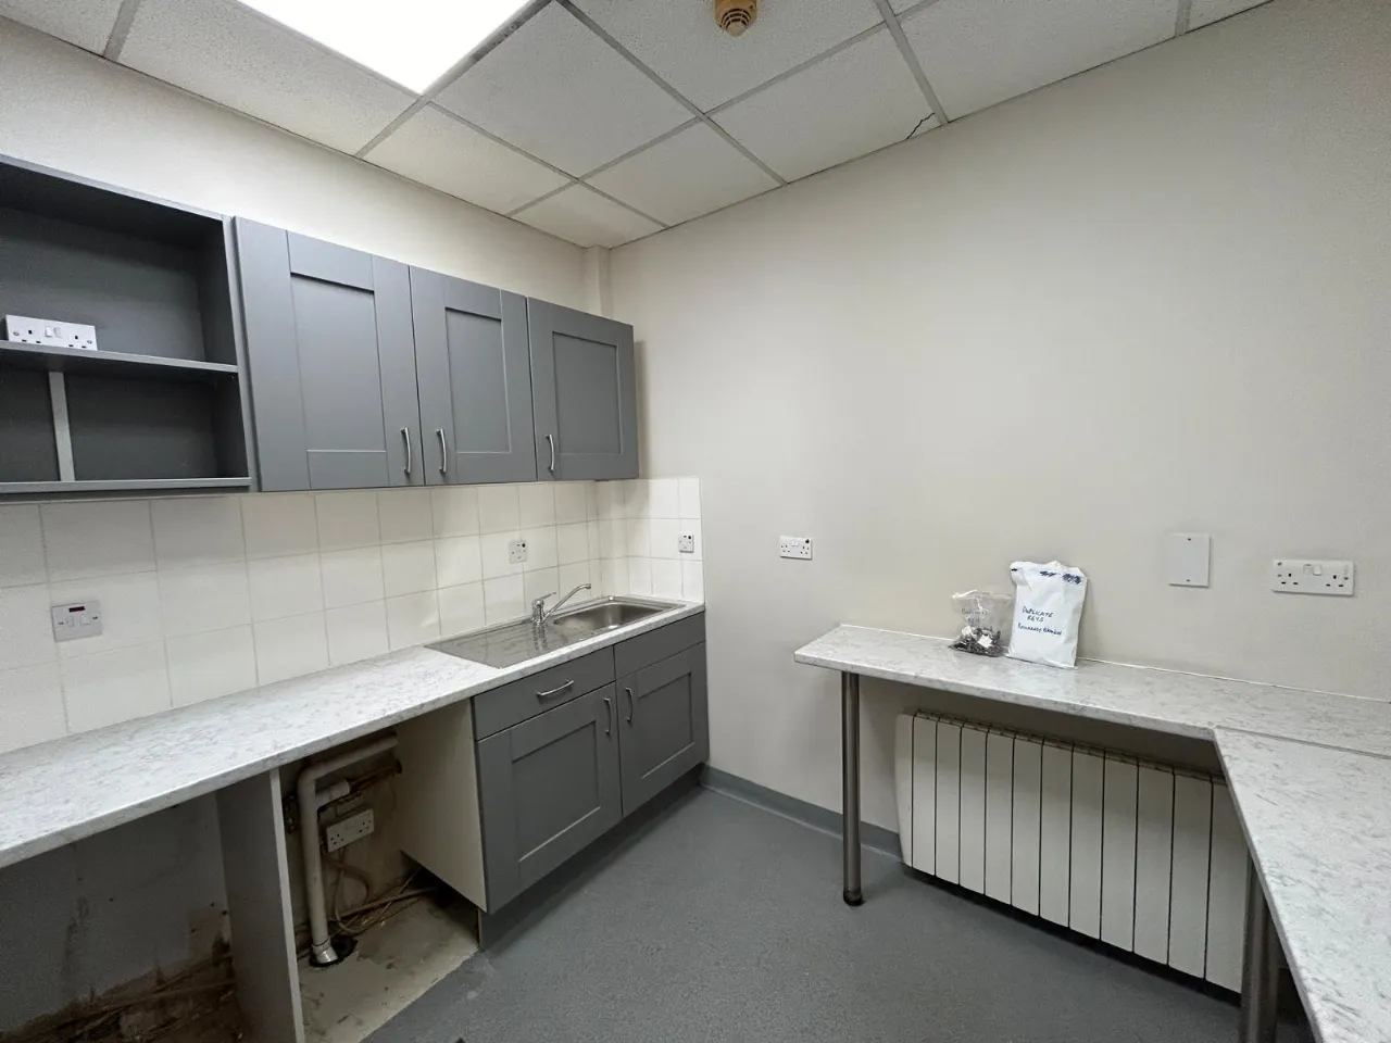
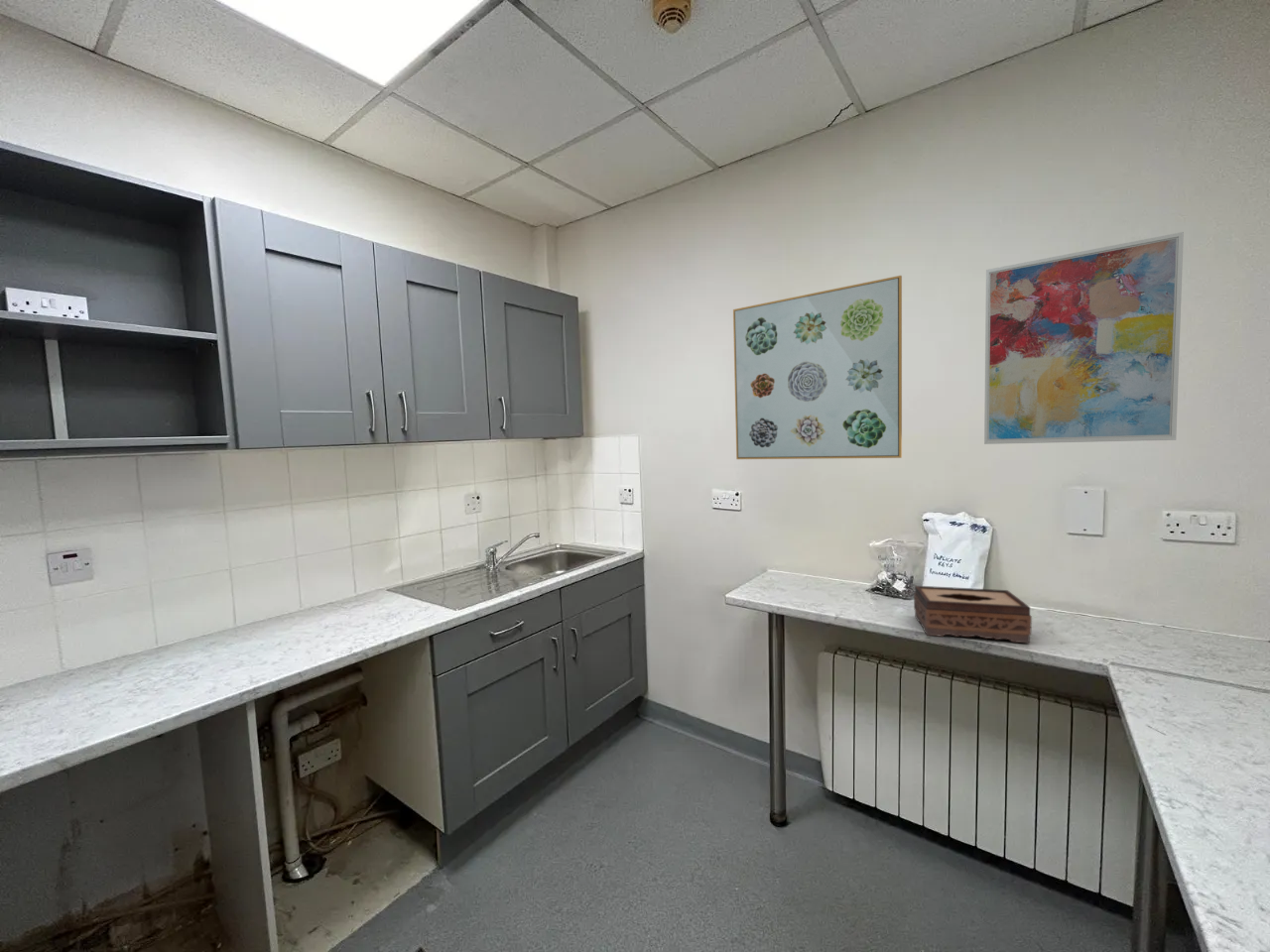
+ wall art (810, 377)
+ tissue box (967, 612)
+ wall art (1074, 349)
